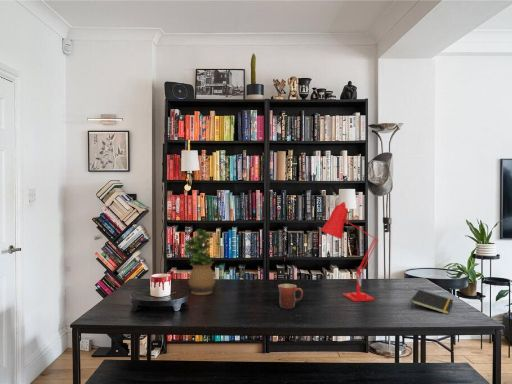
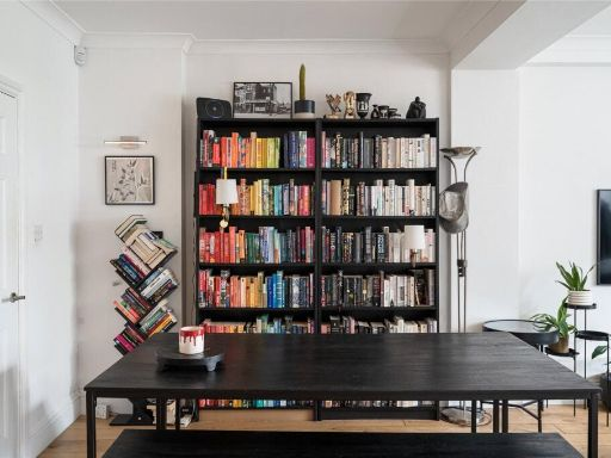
- notepad (432, 301)
- potted plant (198, 260)
- mug (290, 296)
- desk lamp (341, 238)
